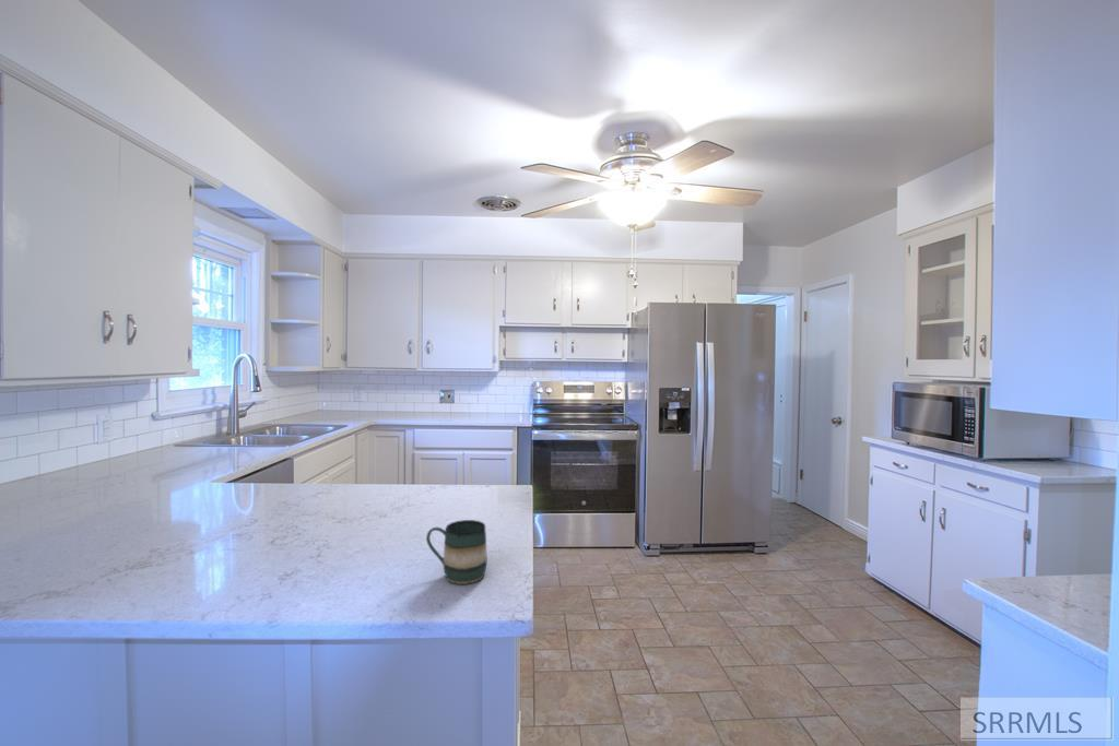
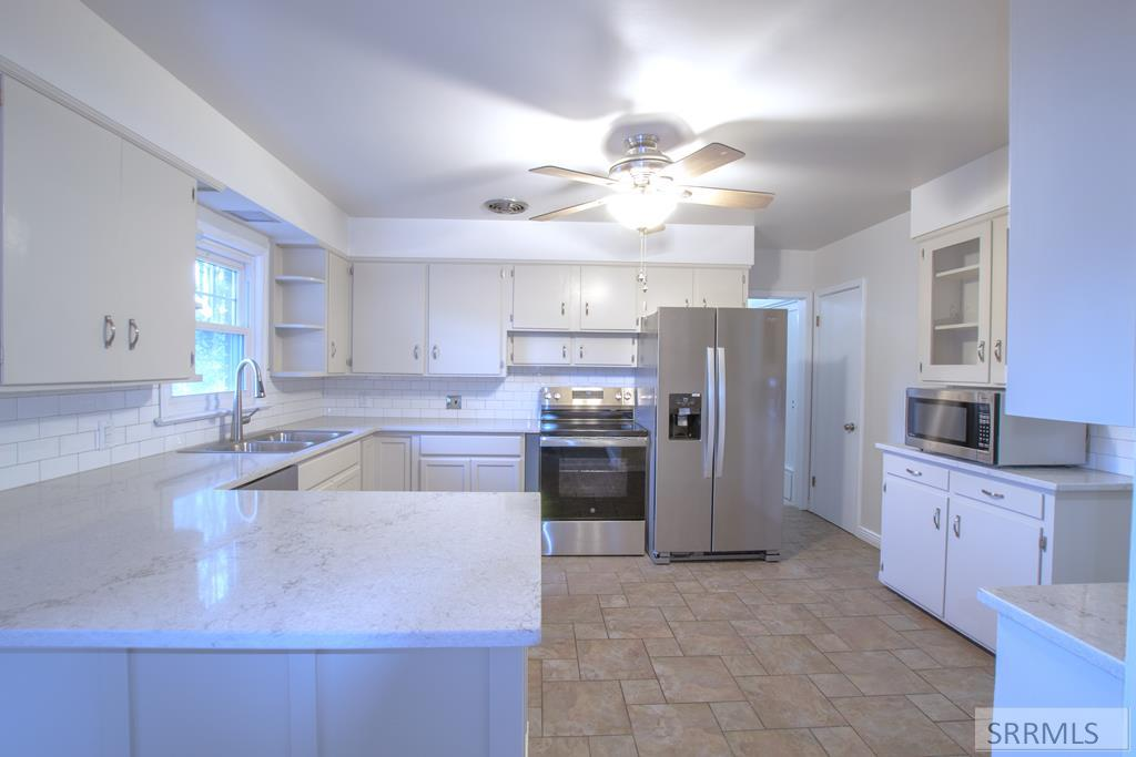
- mug (456, 549)
